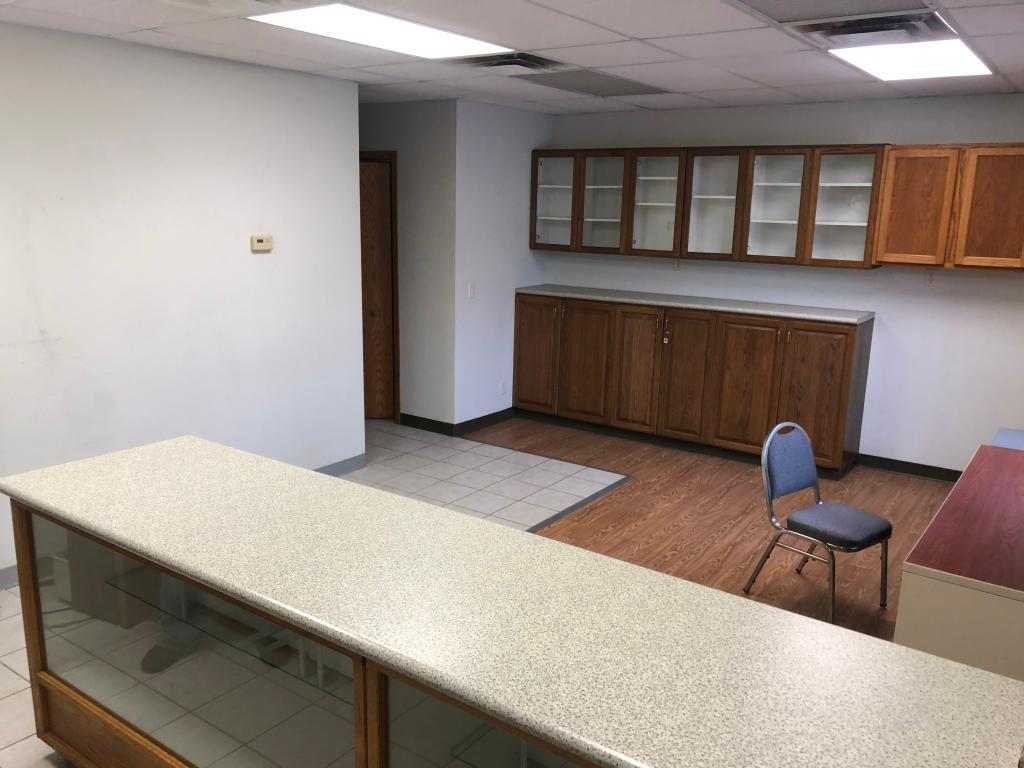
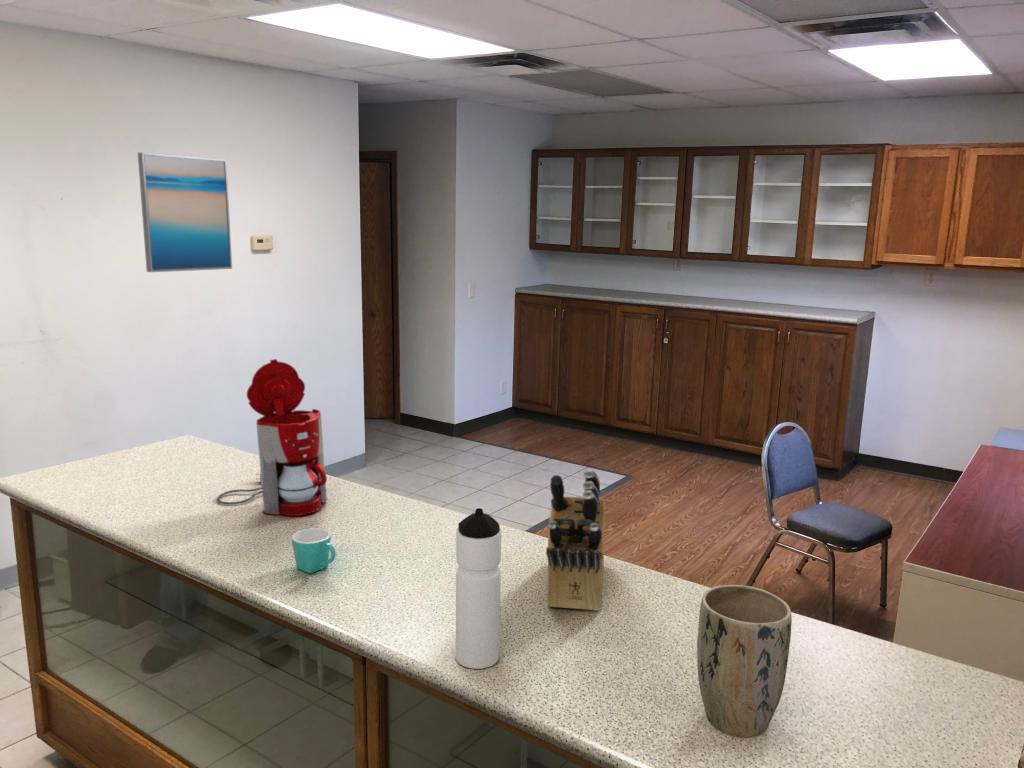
+ wall art (187, 214)
+ mug (316, 553)
+ plant pot (740, 661)
+ knife block (578, 524)
+ water bottle (478, 584)
+ coffee maker (267, 430)
